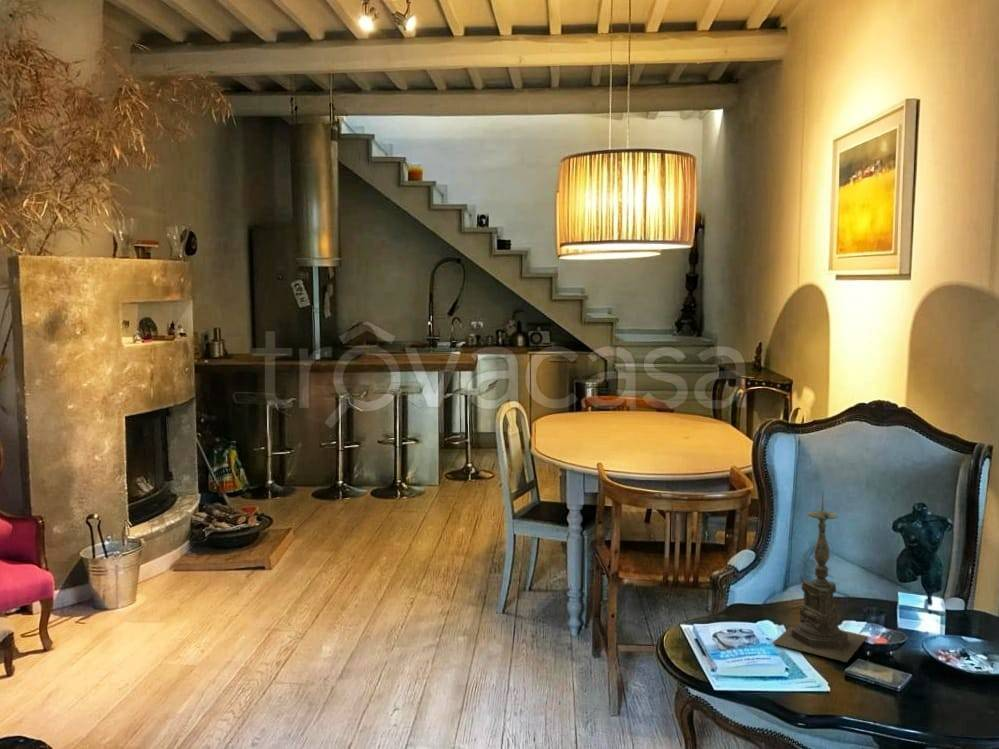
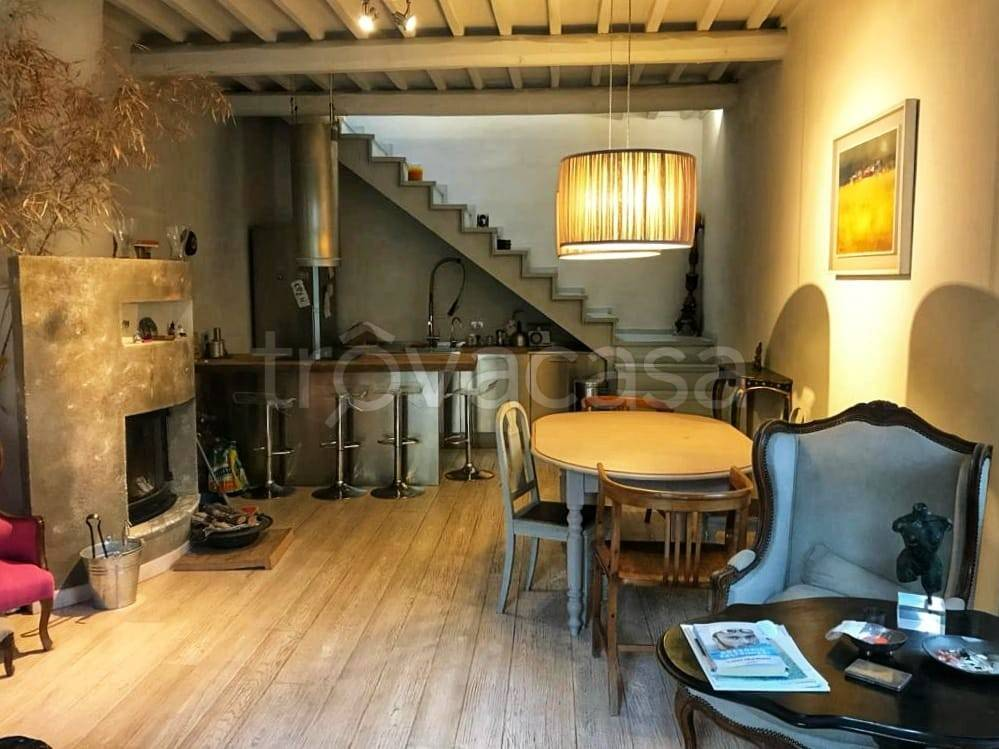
- candle holder (822, 566)
